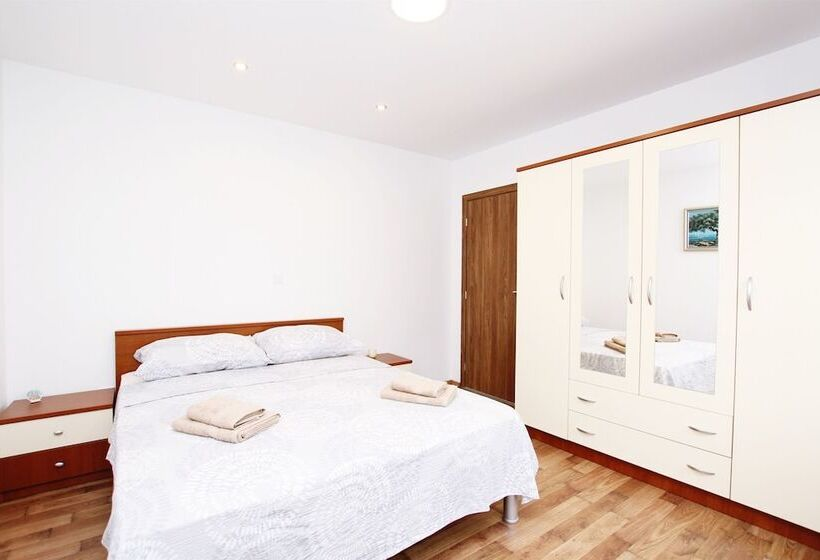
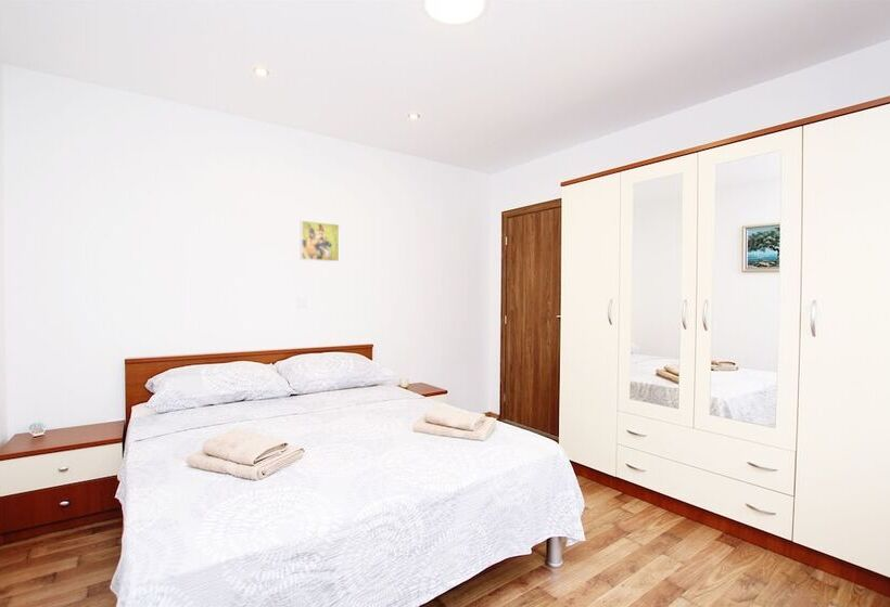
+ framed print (320, 241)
